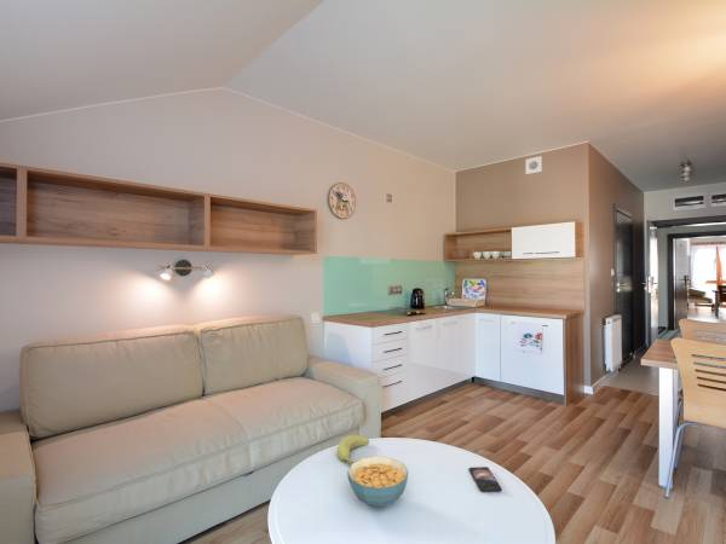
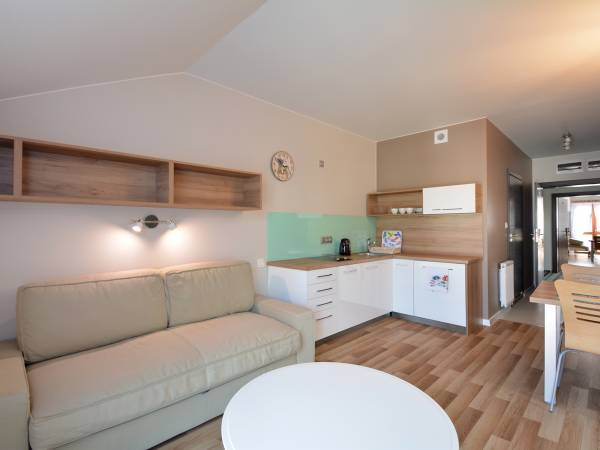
- banana (352, 447)
- cereal bowl (378, 485)
- smartphone (484, 478)
